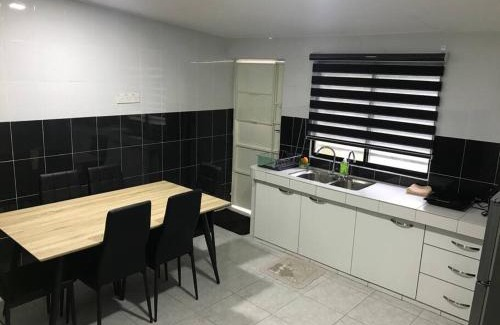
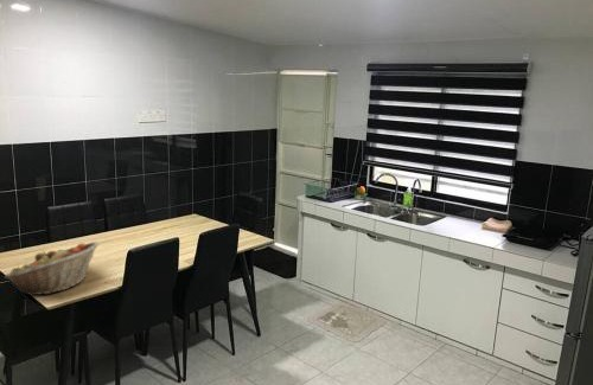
+ fruit basket (55, 265)
